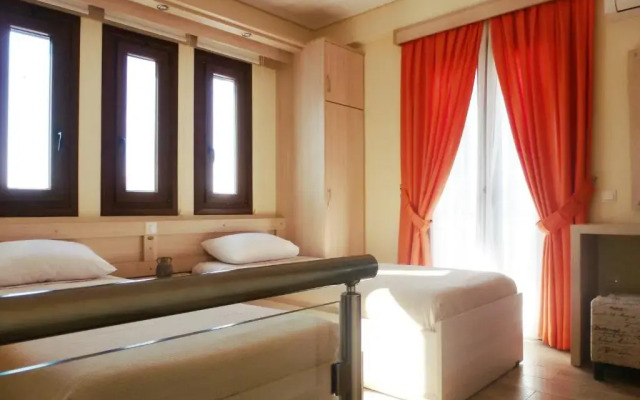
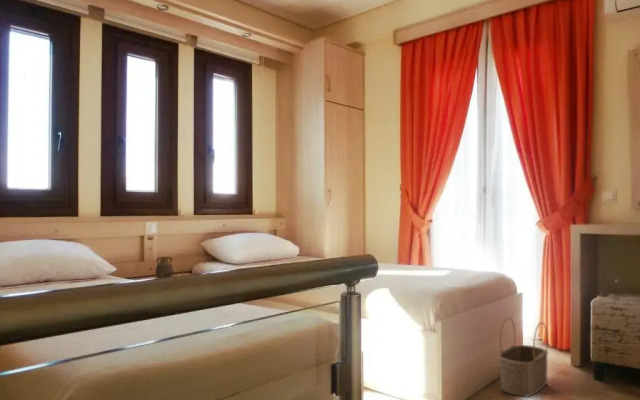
+ wicker basket (523, 353)
